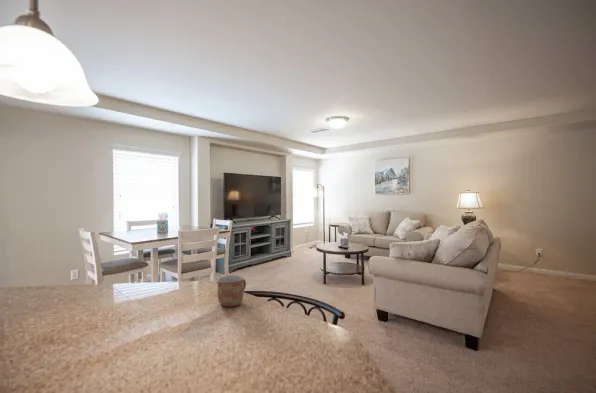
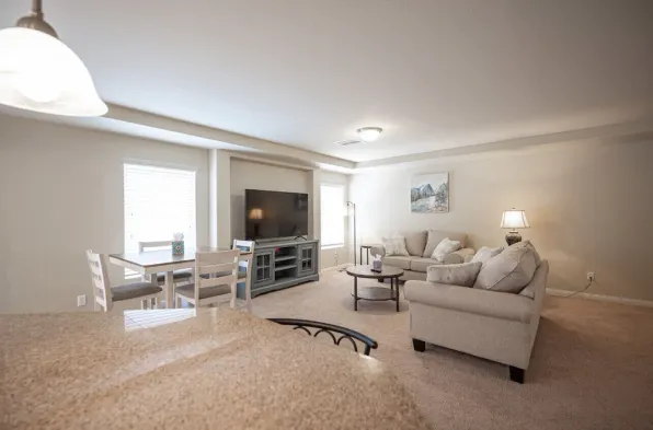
- mug (233, 289)
